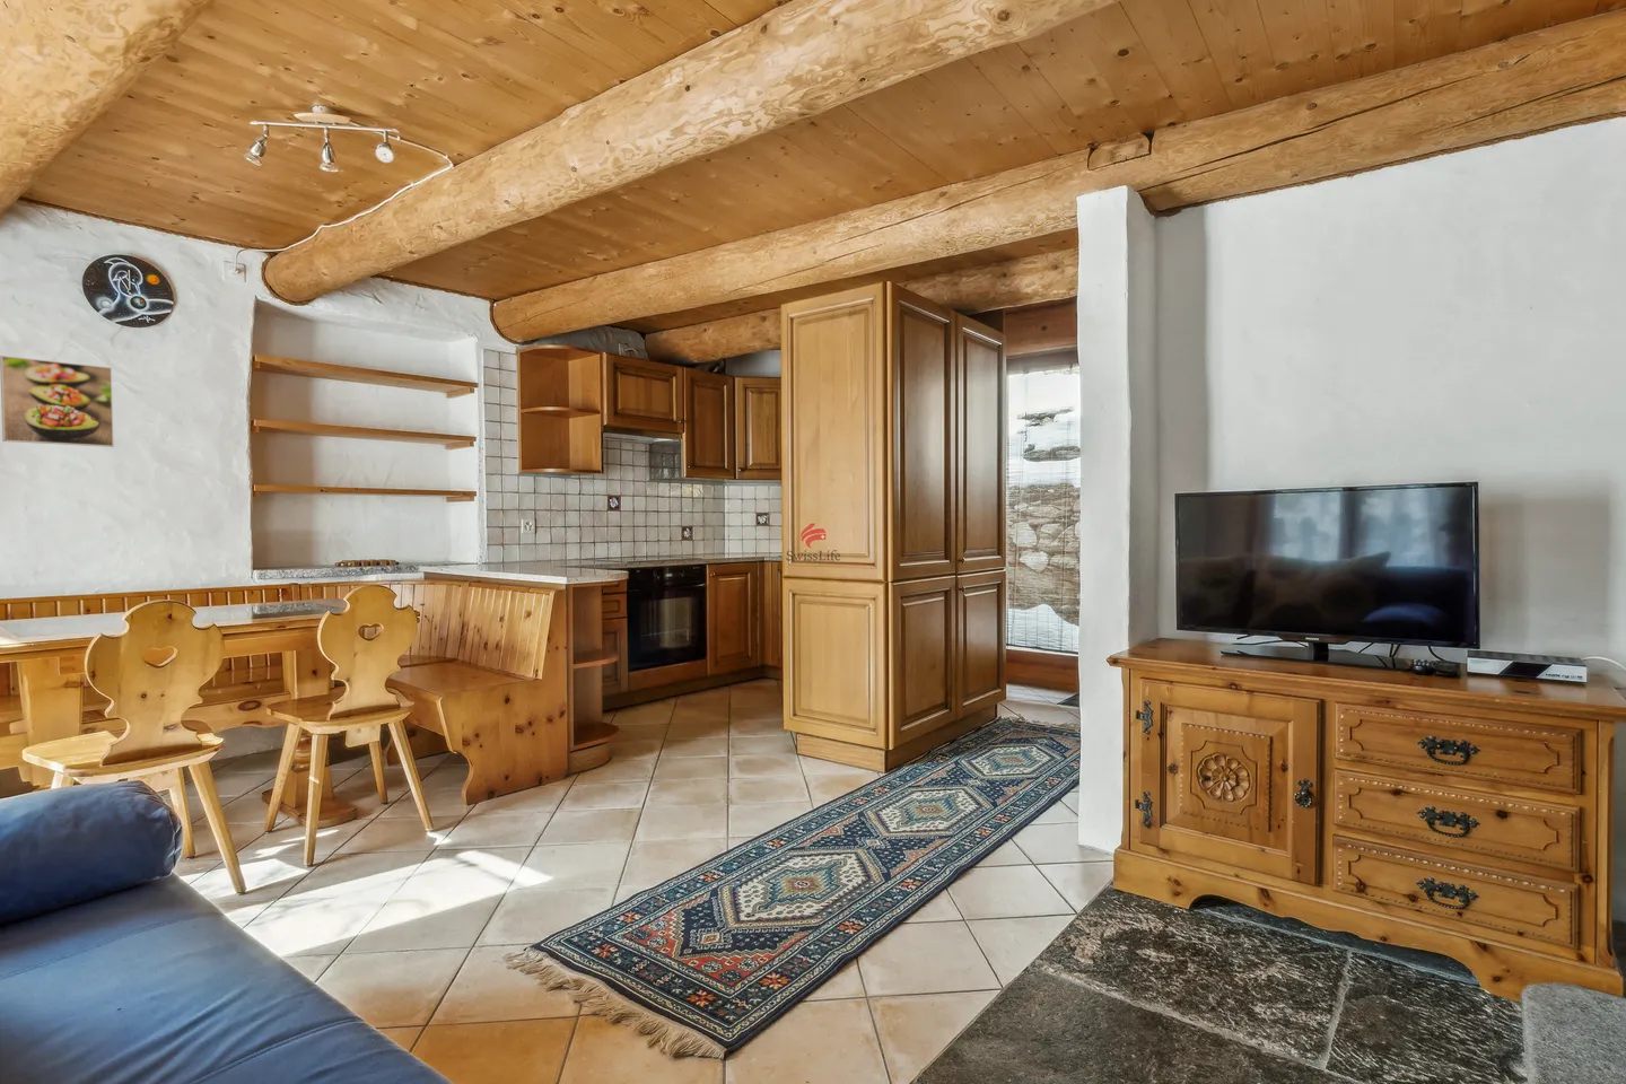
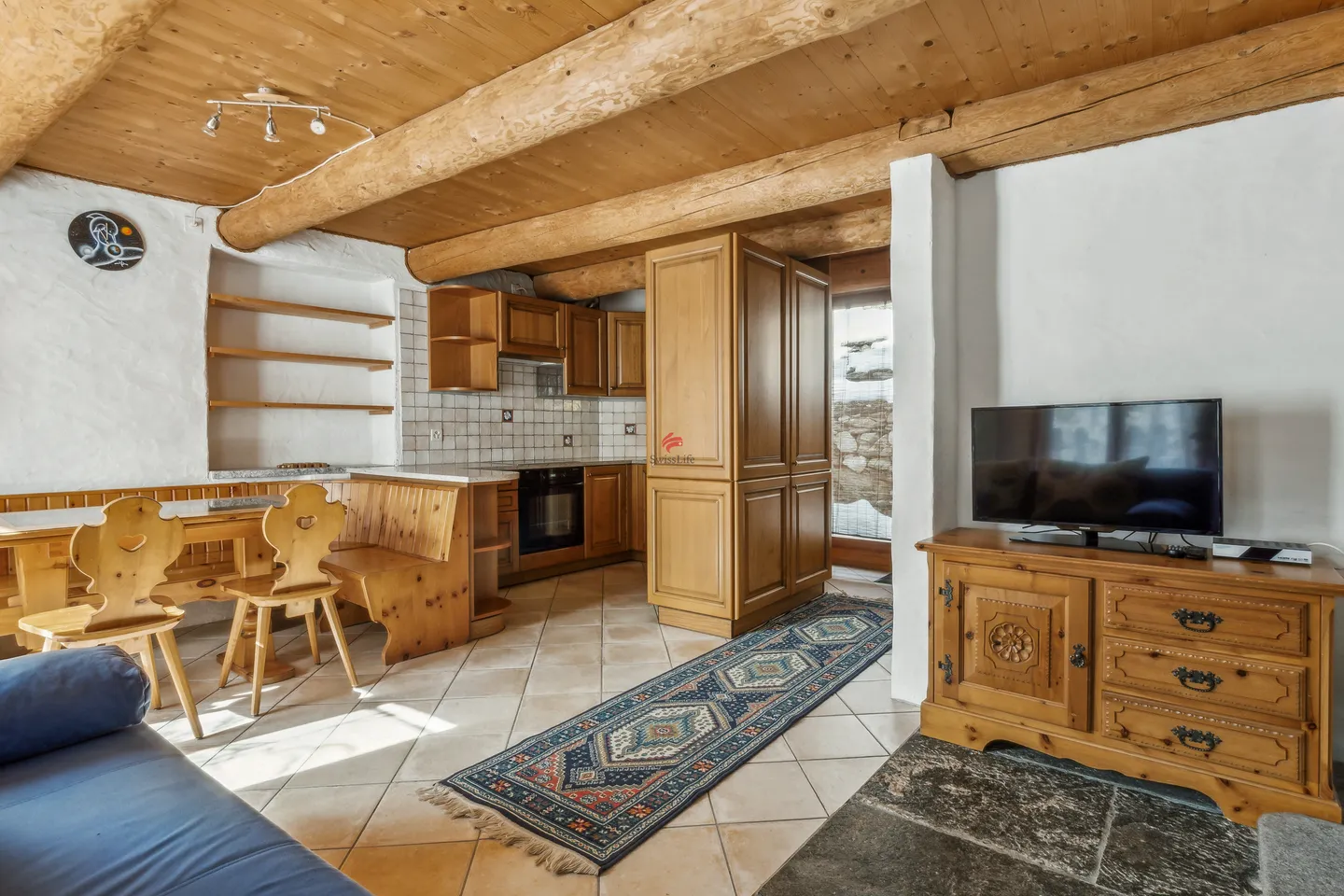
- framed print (59, 403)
